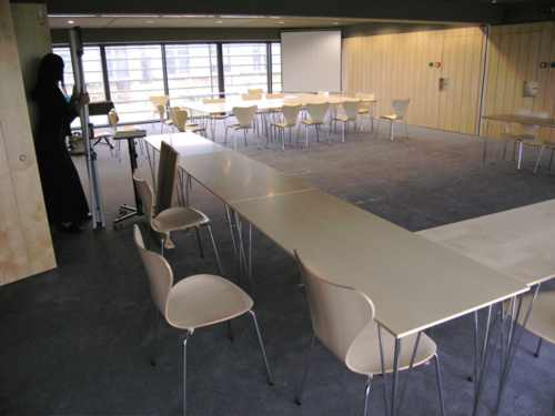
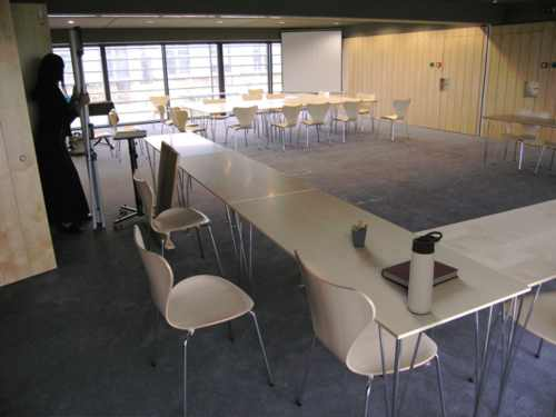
+ notebook (409, 272)
+ pen holder (358, 232)
+ thermos bottle (425, 272)
